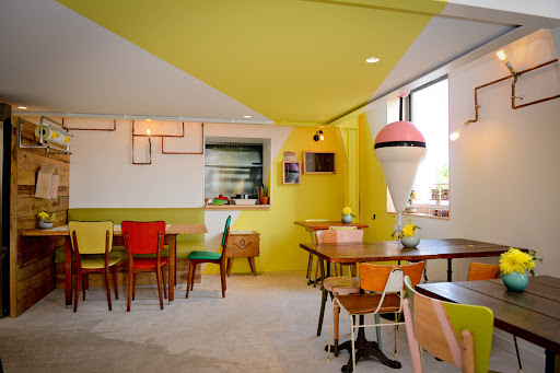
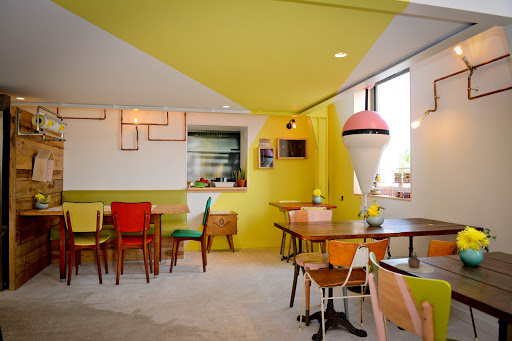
+ teapot (414, 260)
